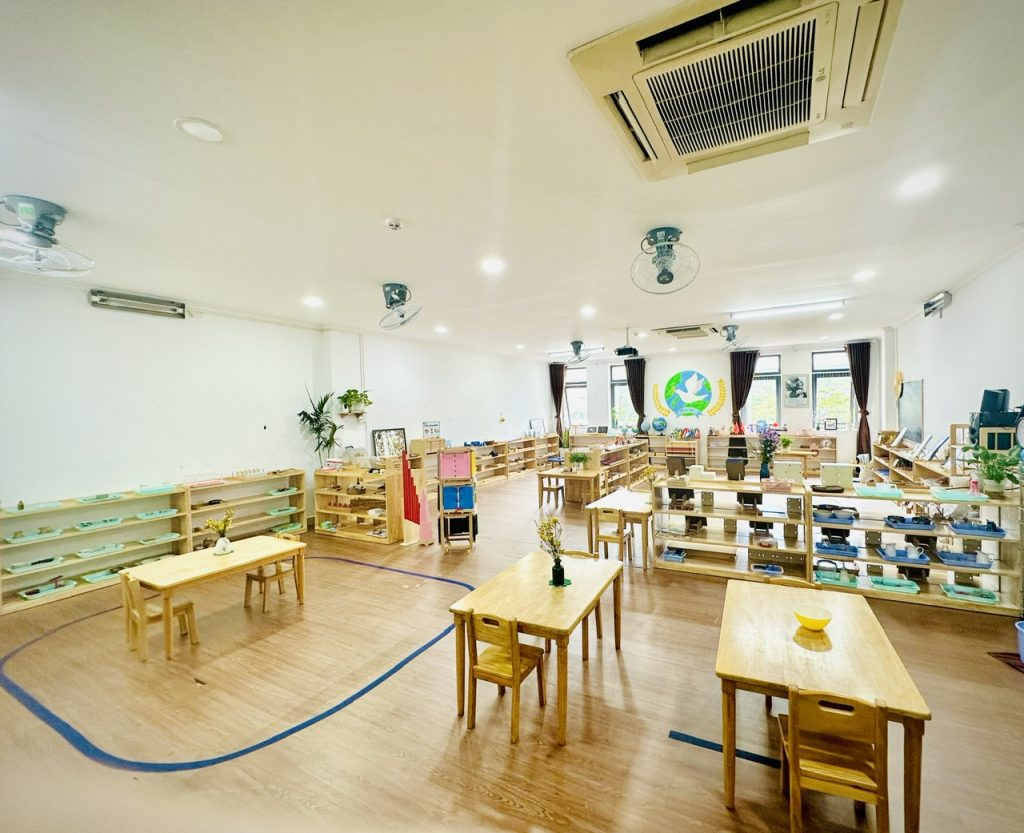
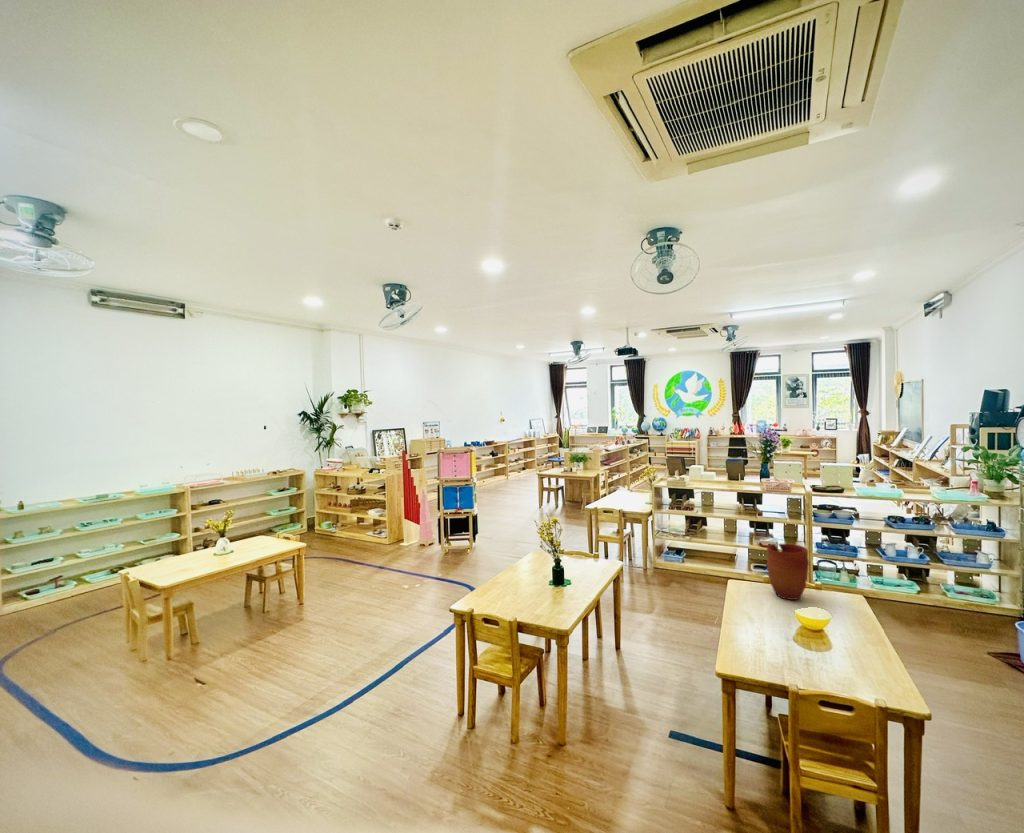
+ vase (787, 571)
